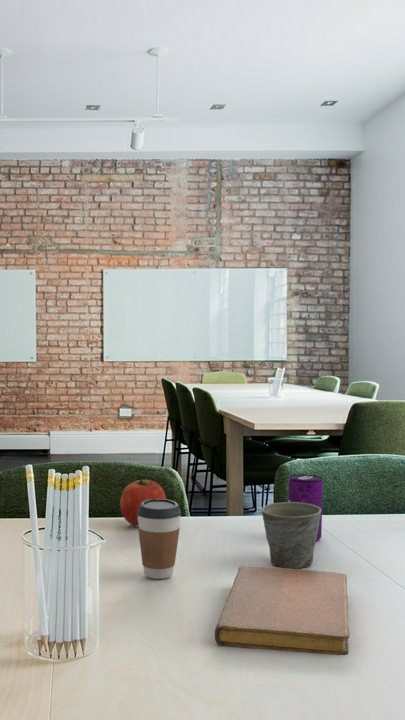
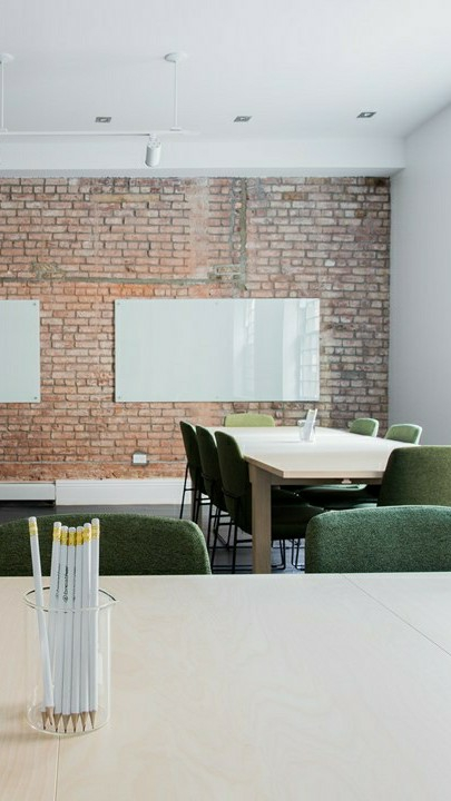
- beverage can (307, 503)
- apple (143, 500)
- coffee cup (158, 539)
- notebook (286, 605)
- mug (289, 533)
